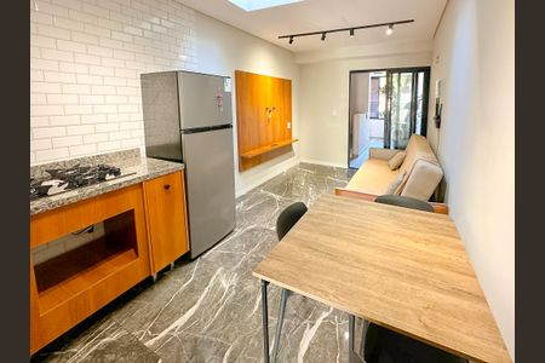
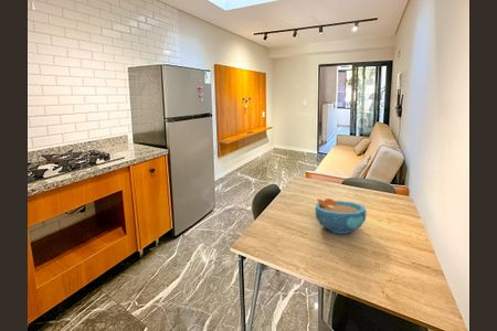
+ bowl (339, 215)
